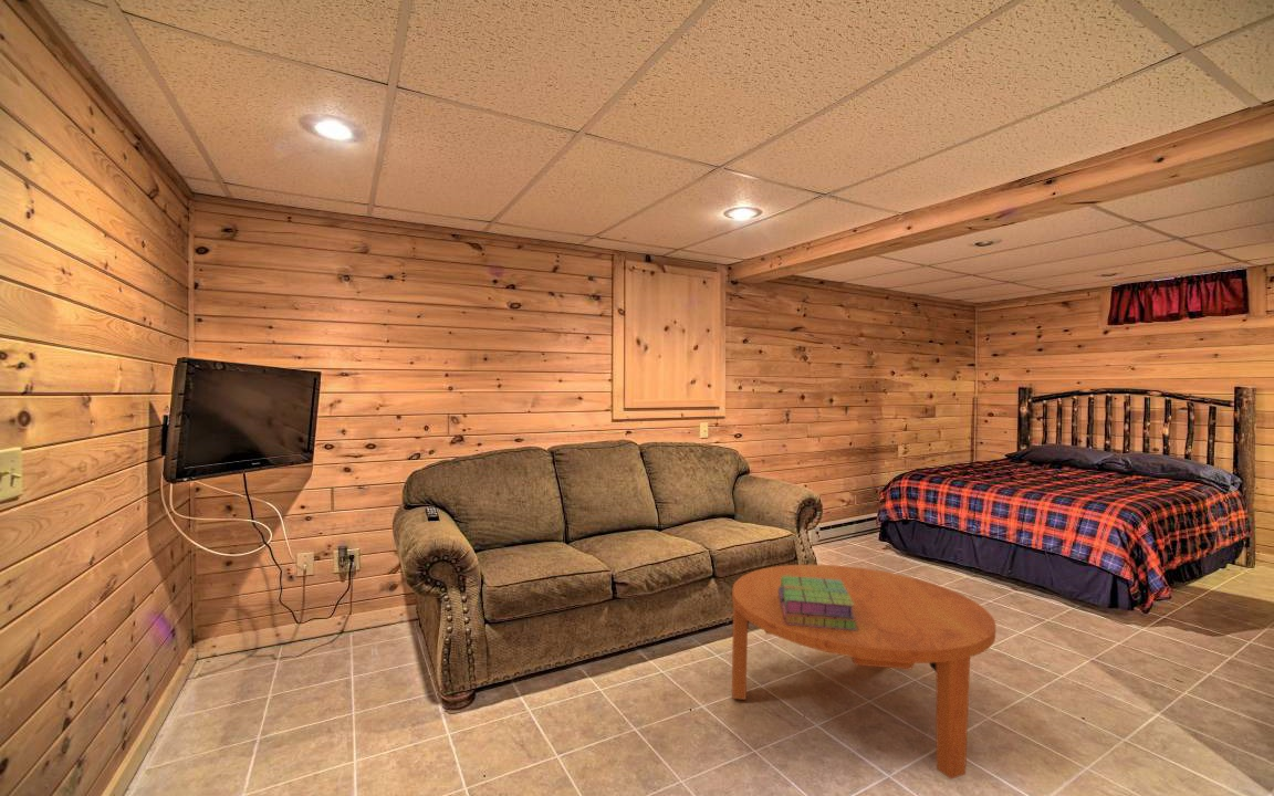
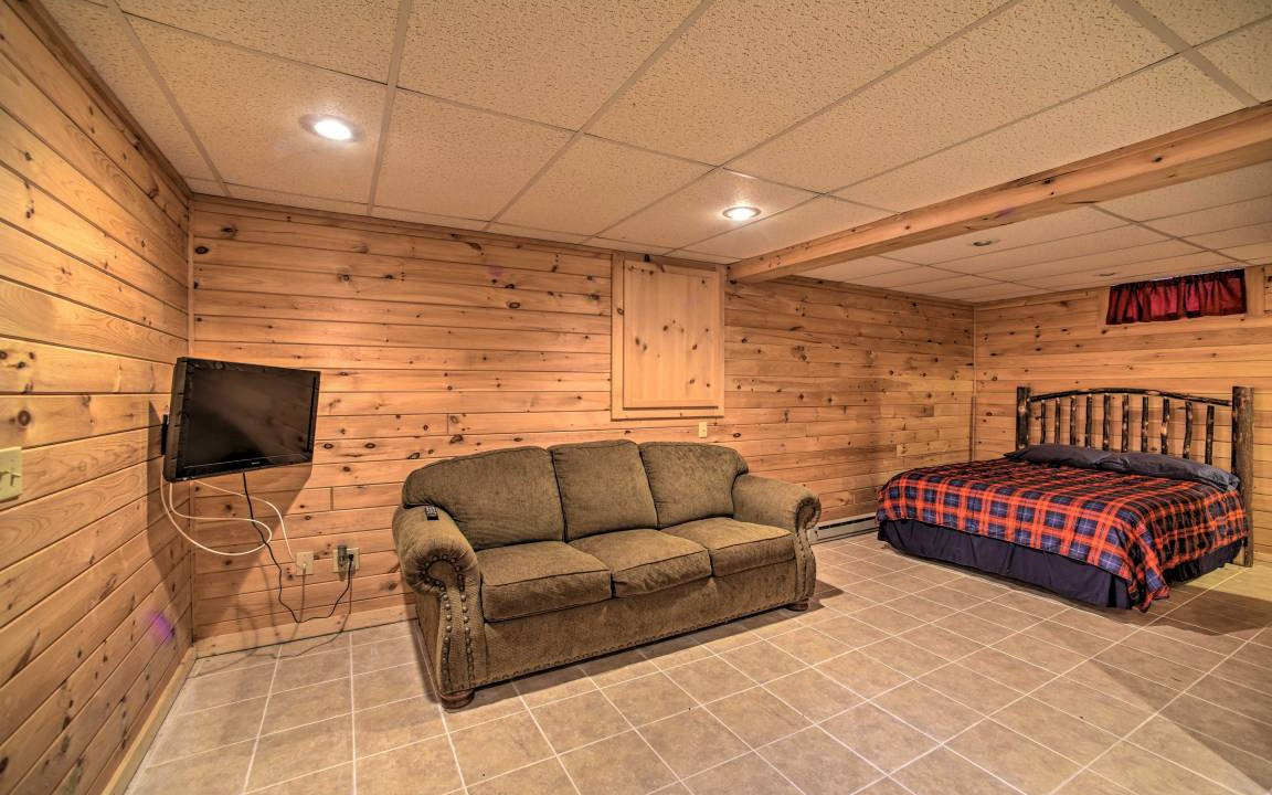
- stack of books (814, 599)
- coffee table (853, 651)
